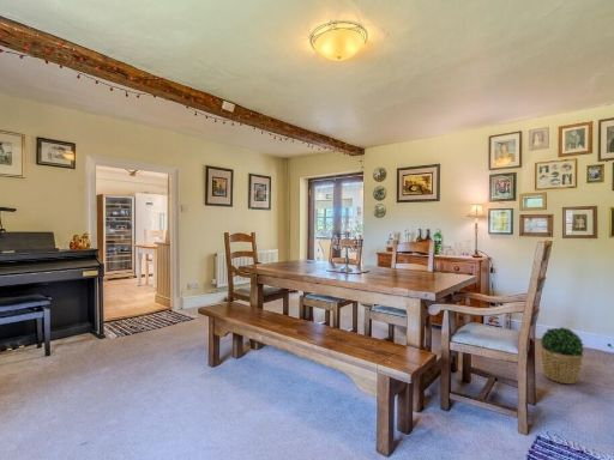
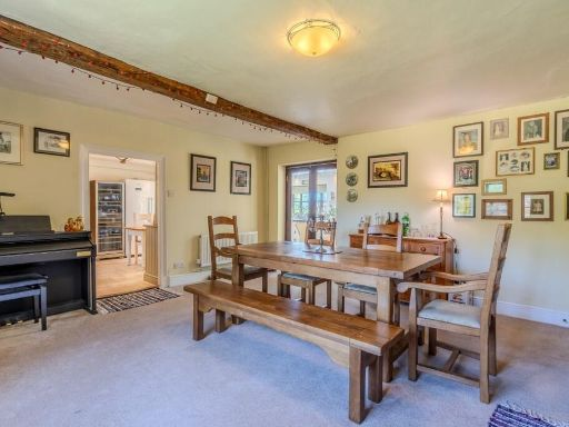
- potted plant (560, 353)
